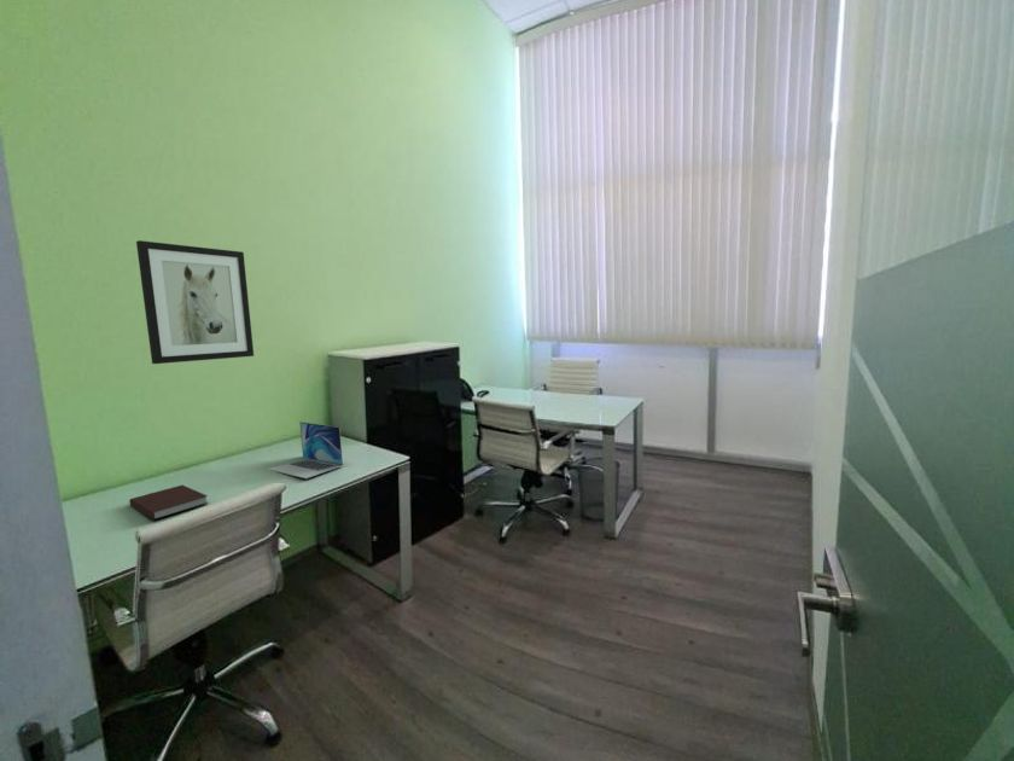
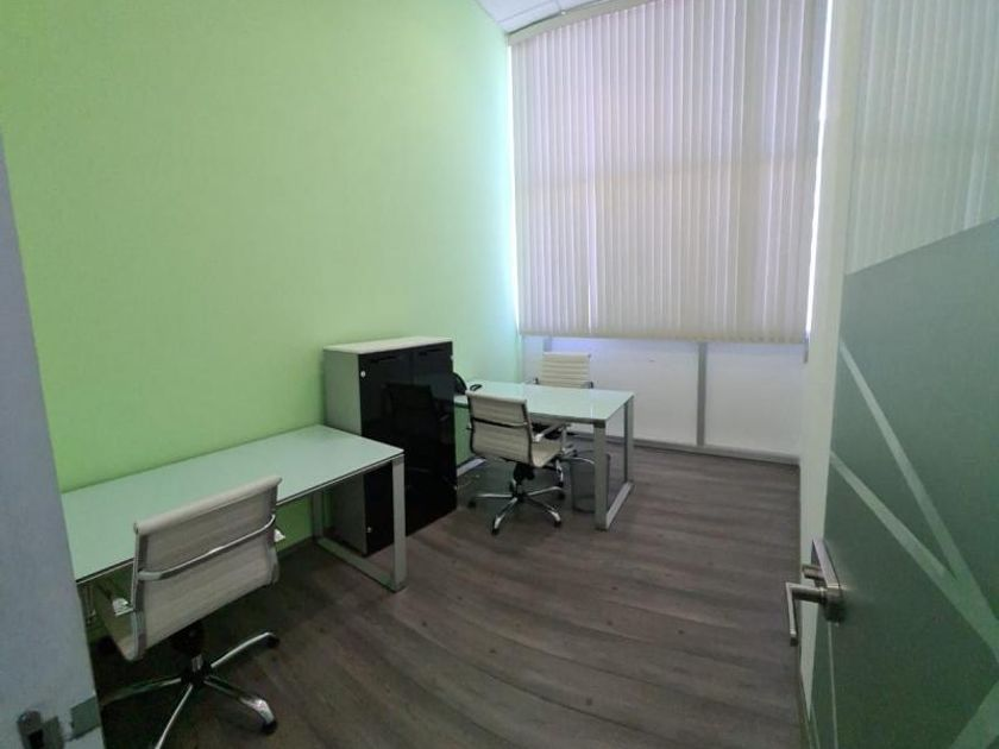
- wall art (200, 303)
- notebook (169, 500)
- laptop (303, 448)
